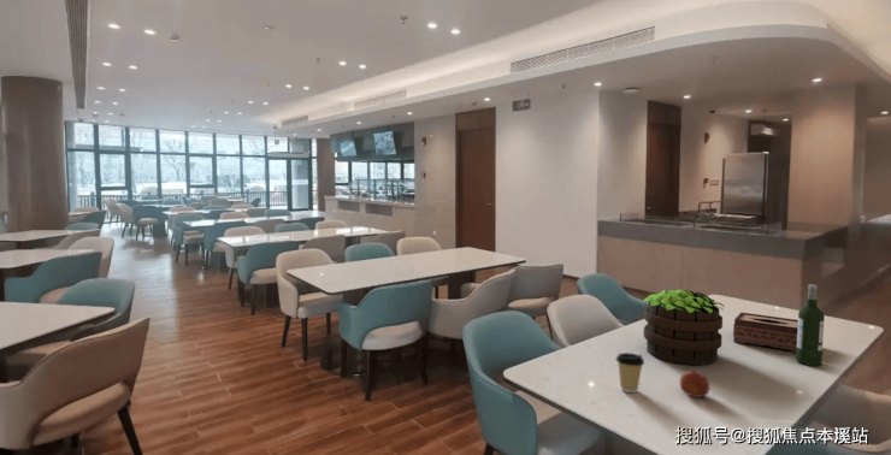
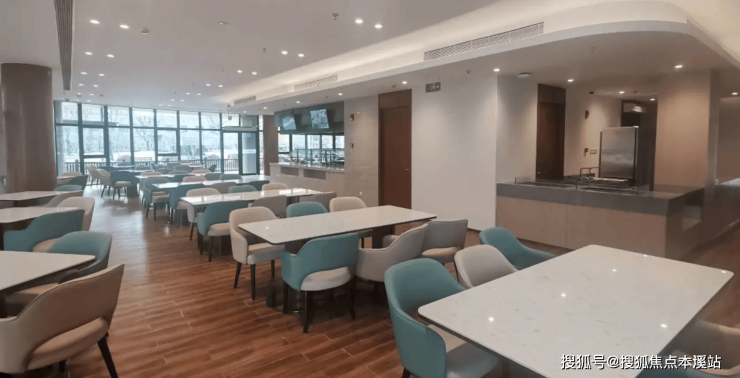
- tissue box (771, 331)
- potted plant (681, 321)
- wine bottle (810, 324)
- fruit (694, 383)
- coffee cup (629, 372)
